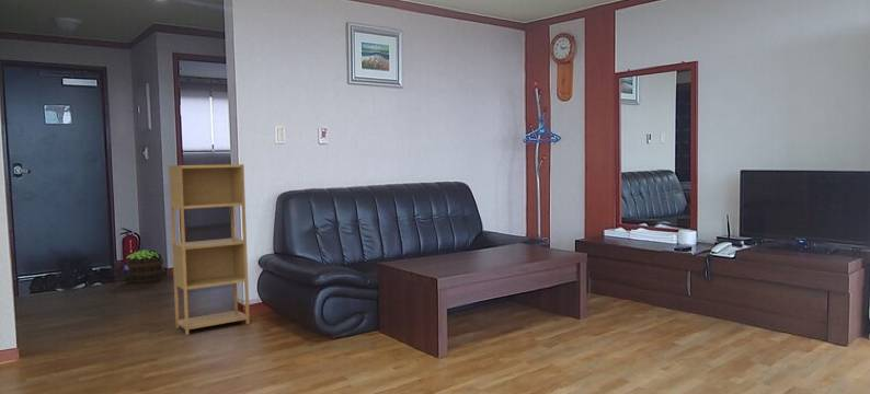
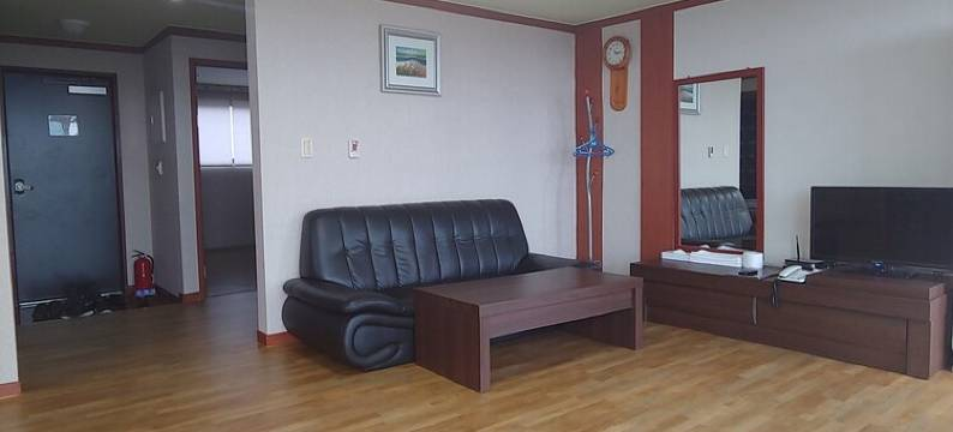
- potted plant (145, 265)
- shelving unit (209, 245)
